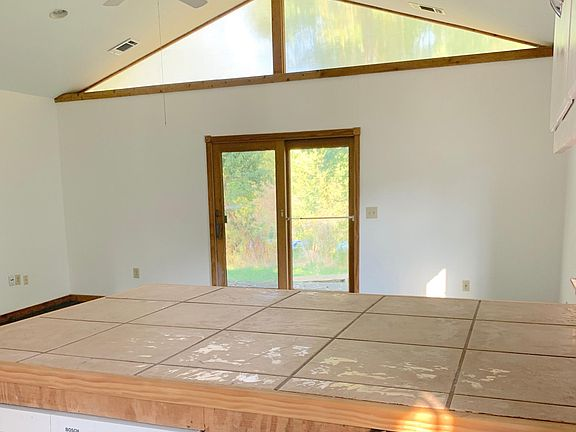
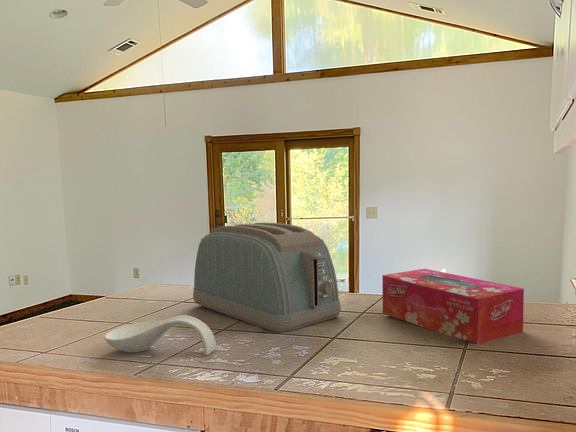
+ spoon rest (159, 332)
+ toaster (264, 268)
+ tissue box (447, 301)
